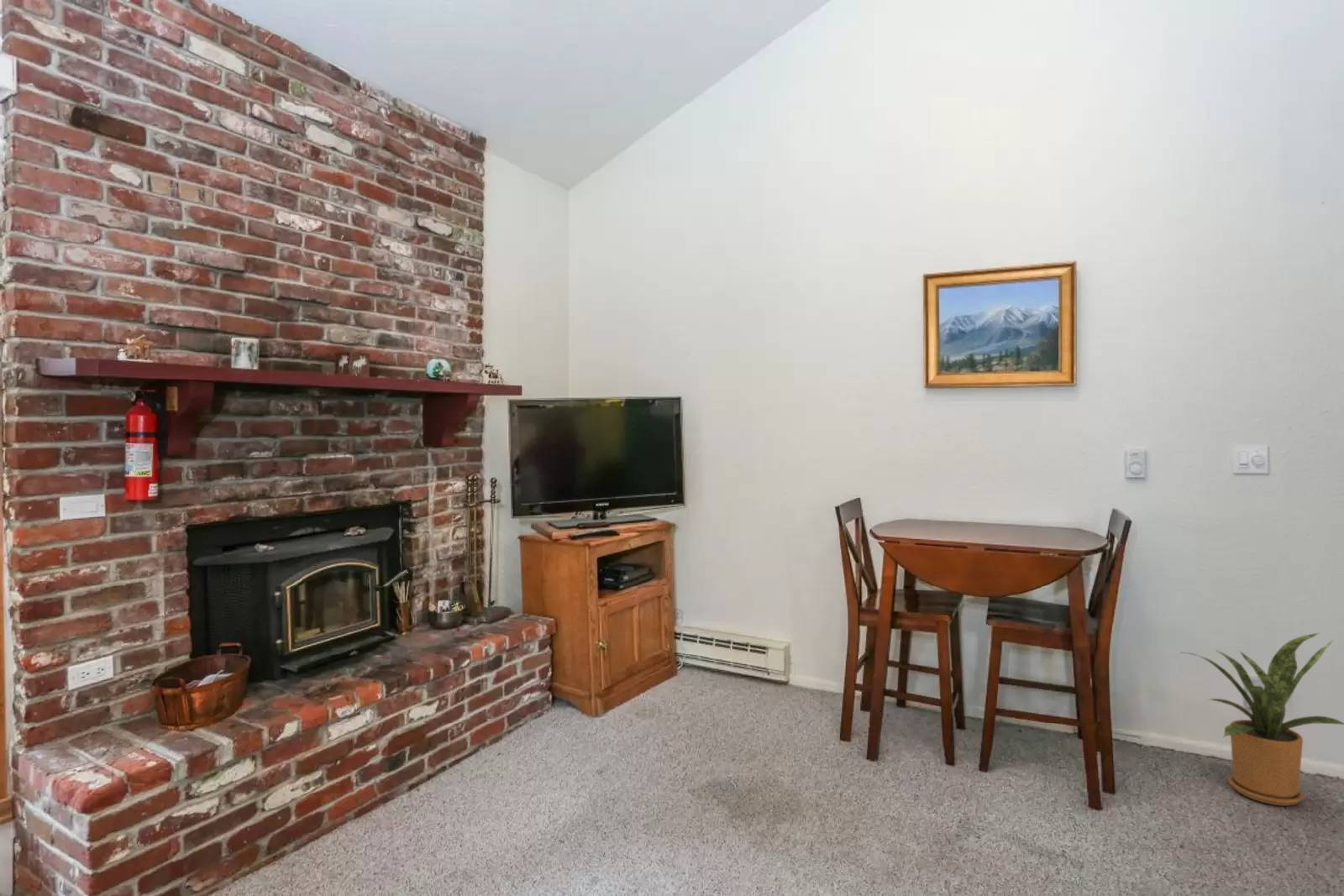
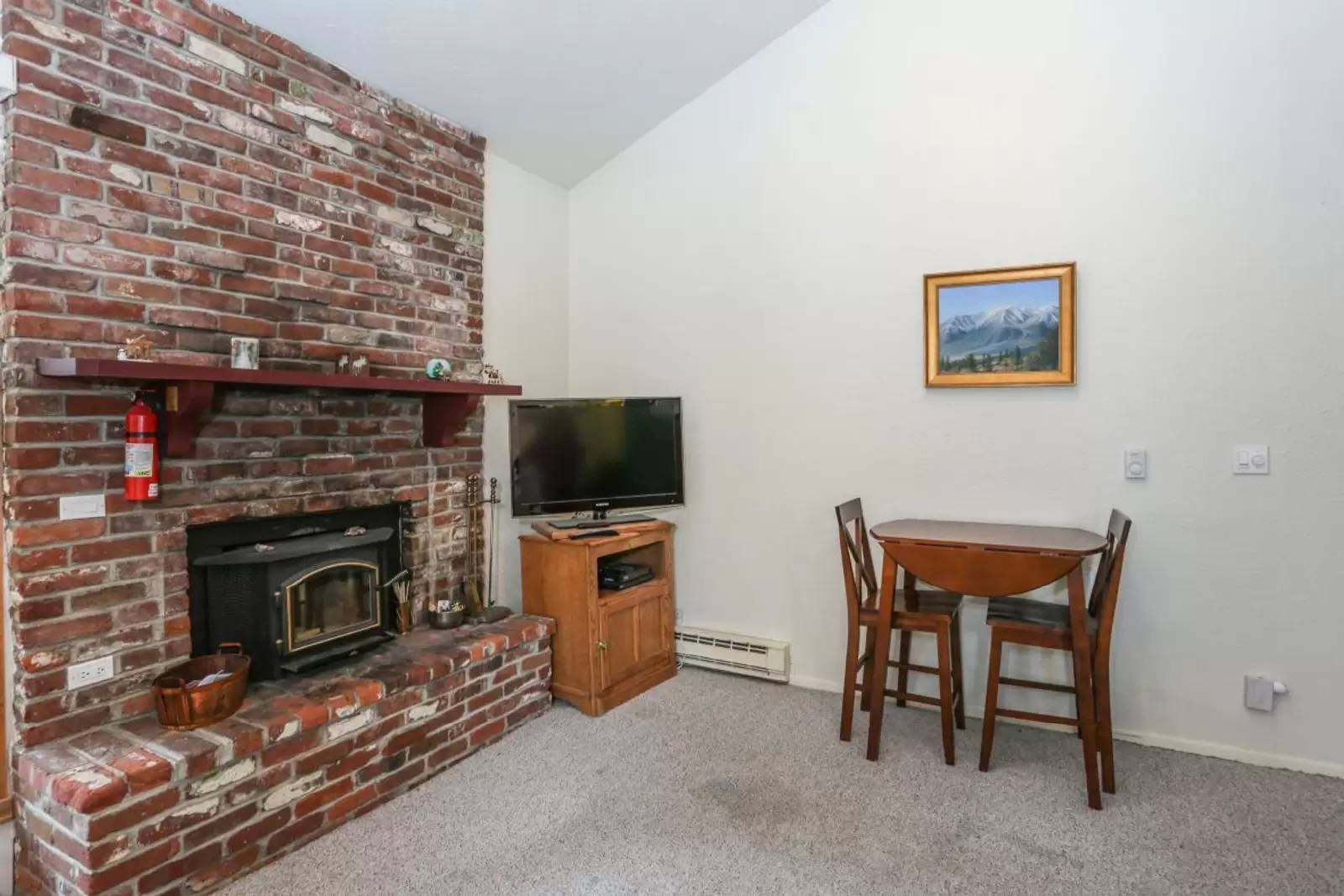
- house plant (1258, 710)
